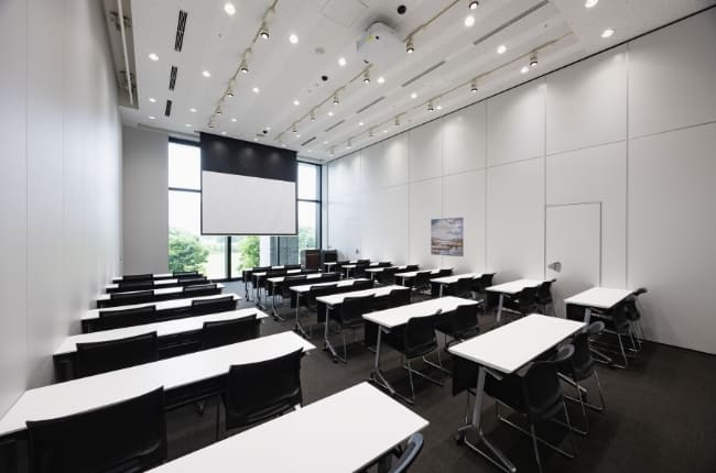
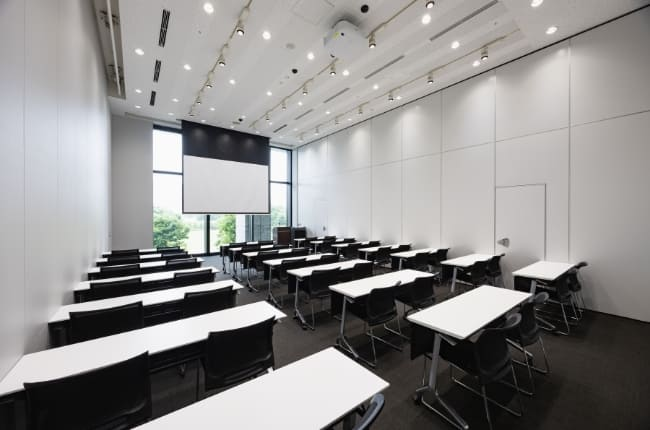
- wall art (446, 237)
